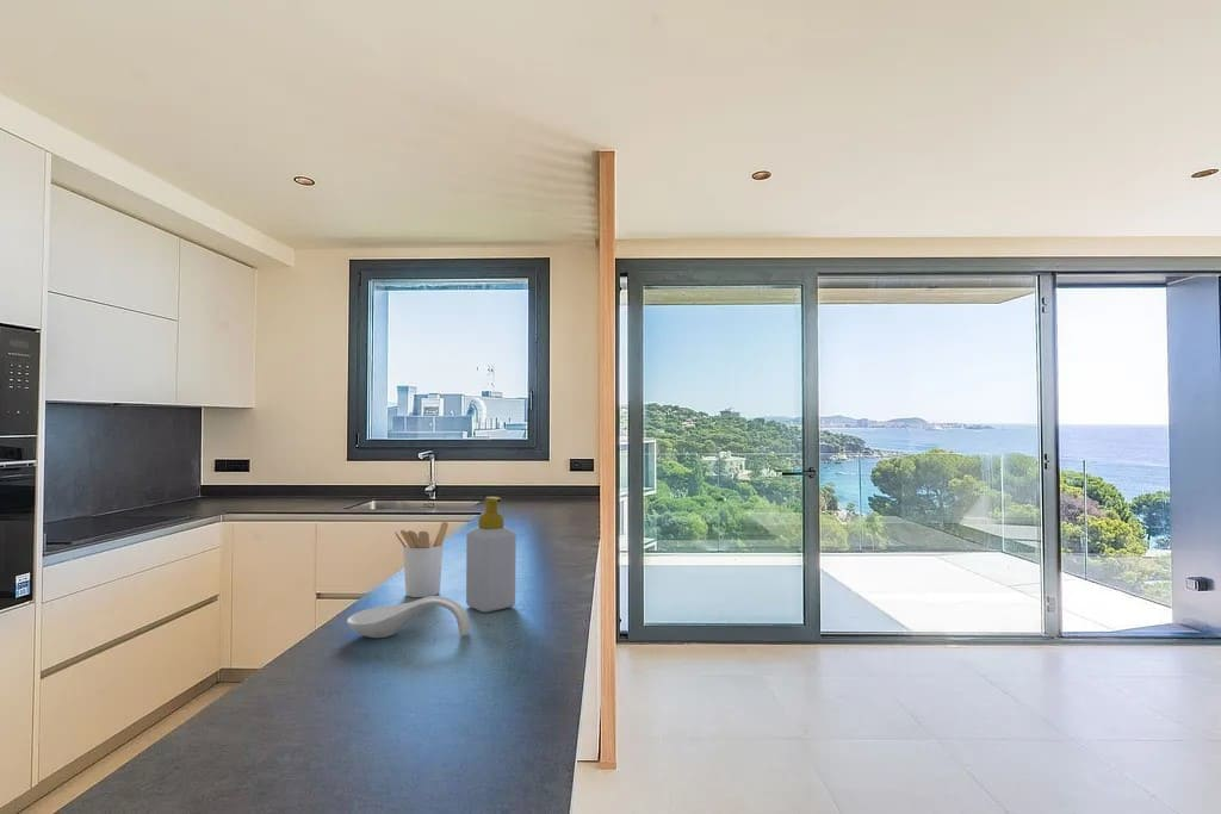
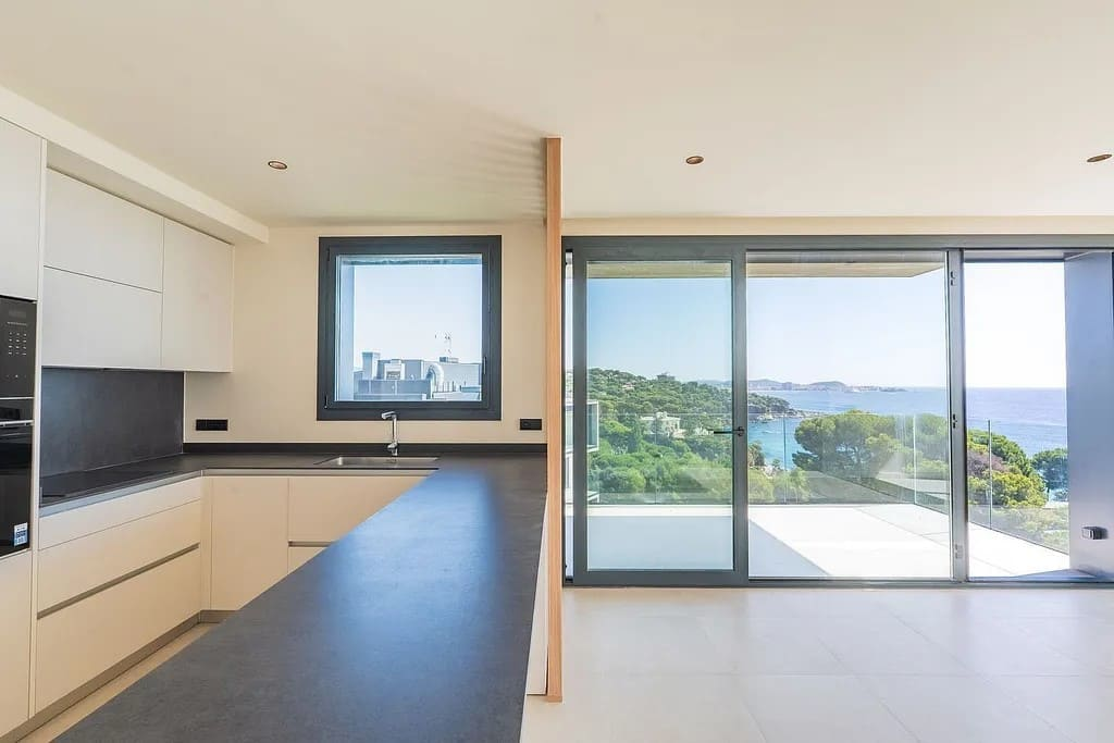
- soap bottle (490, 551)
- spoon rest (408, 615)
- utensil holder (420, 559)
